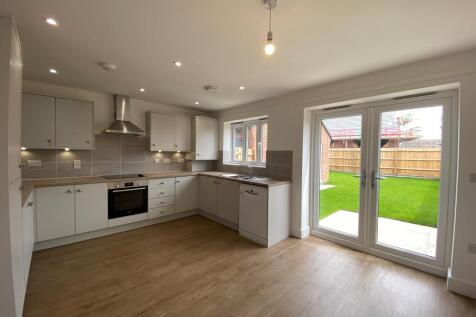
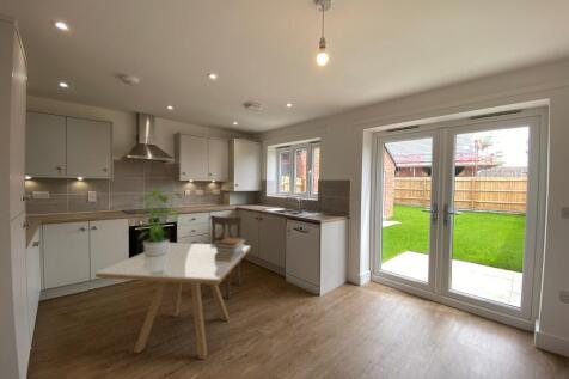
+ dining table (192, 294)
+ potted plant (161, 220)
+ book stack (231, 247)
+ dining chair (214, 243)
